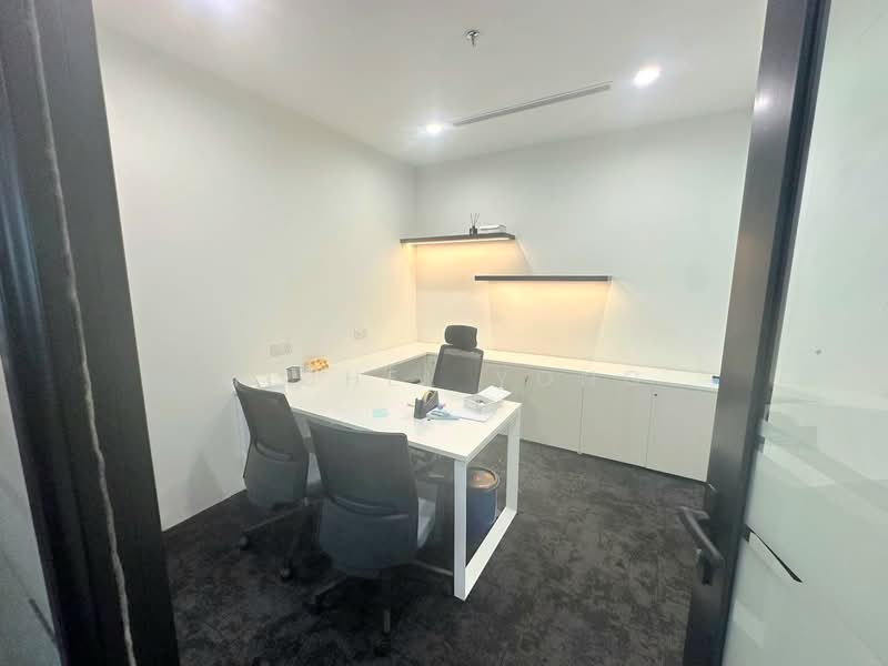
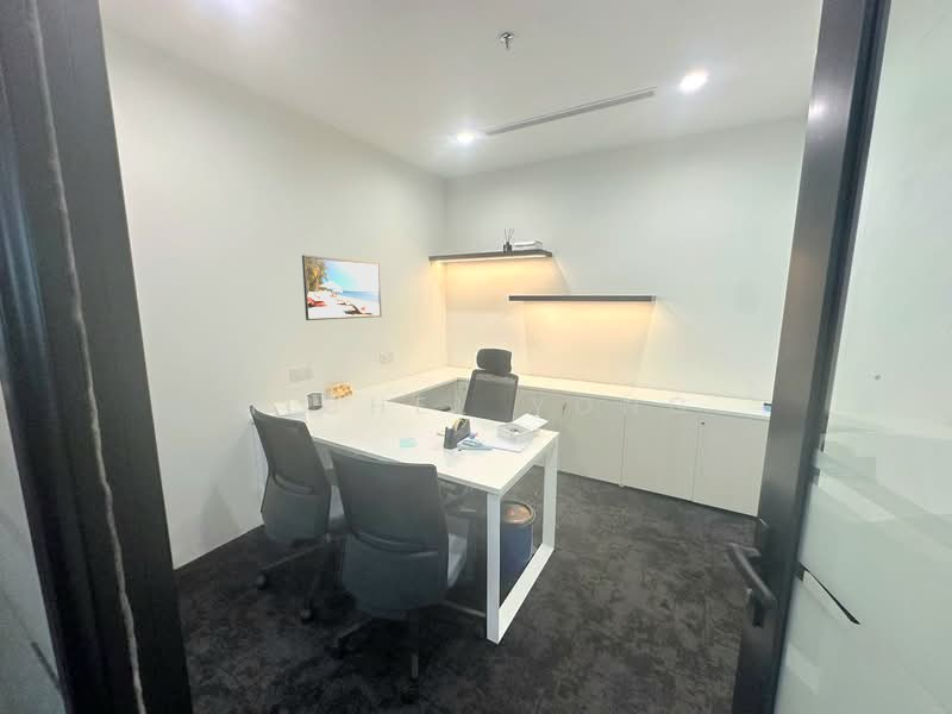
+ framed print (345, 289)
